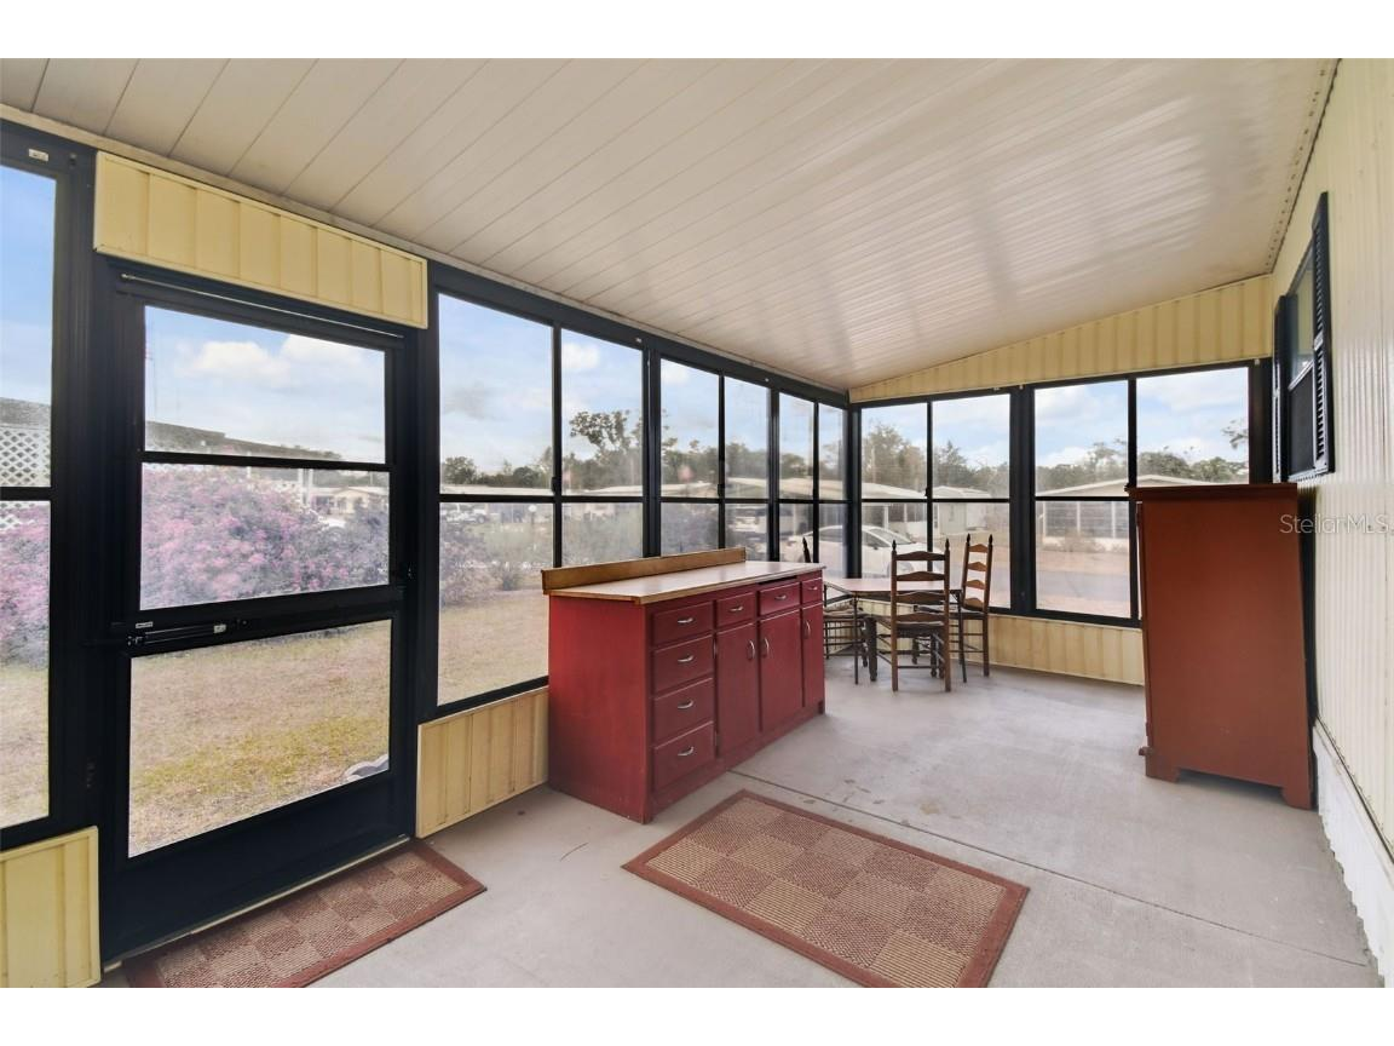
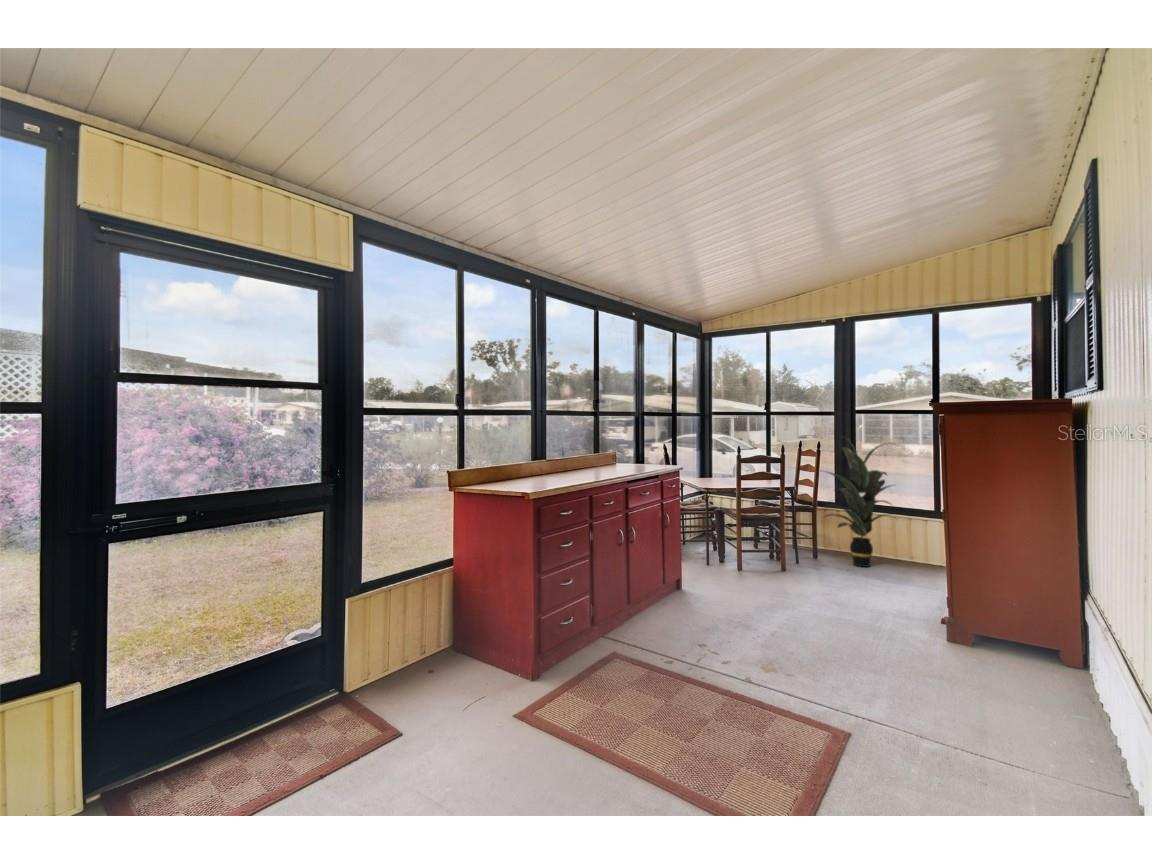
+ indoor plant (856, 499)
